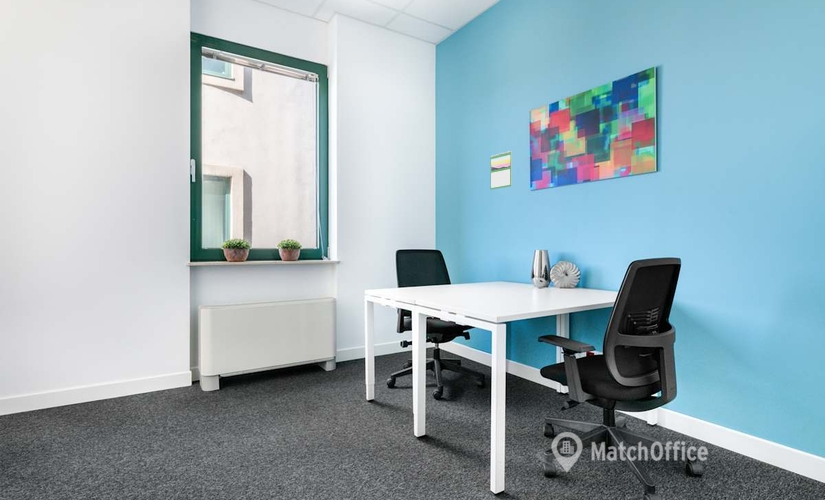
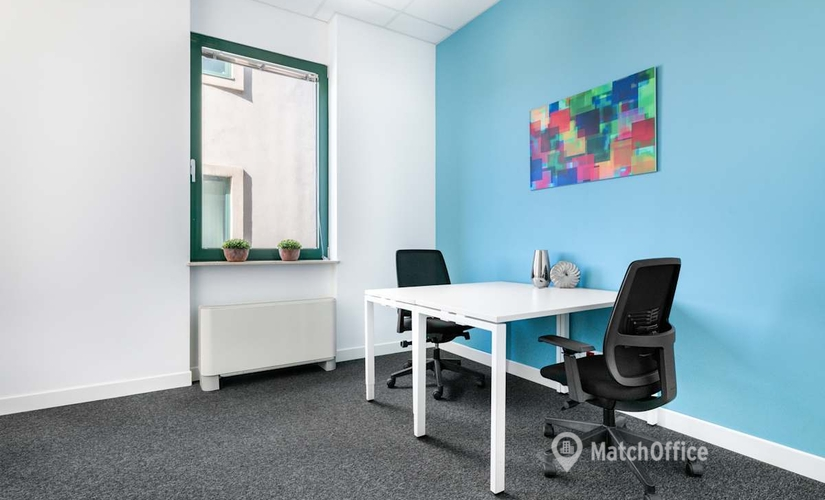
- calendar (500, 170)
